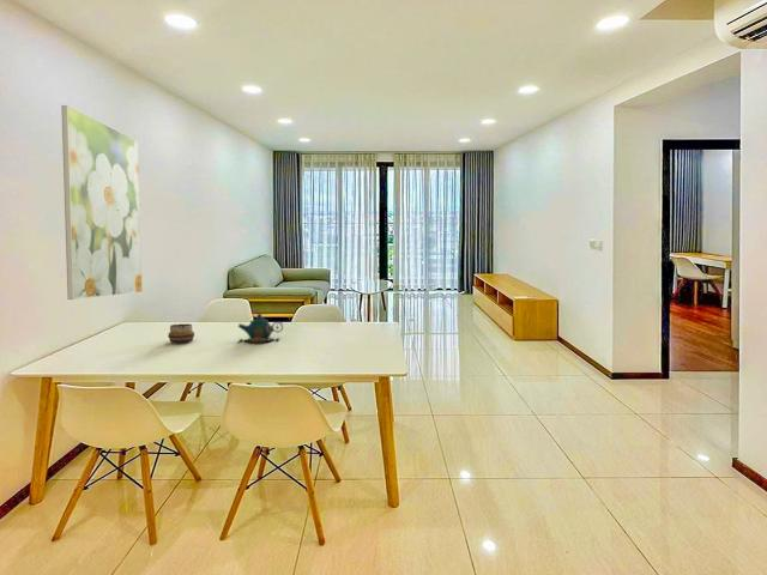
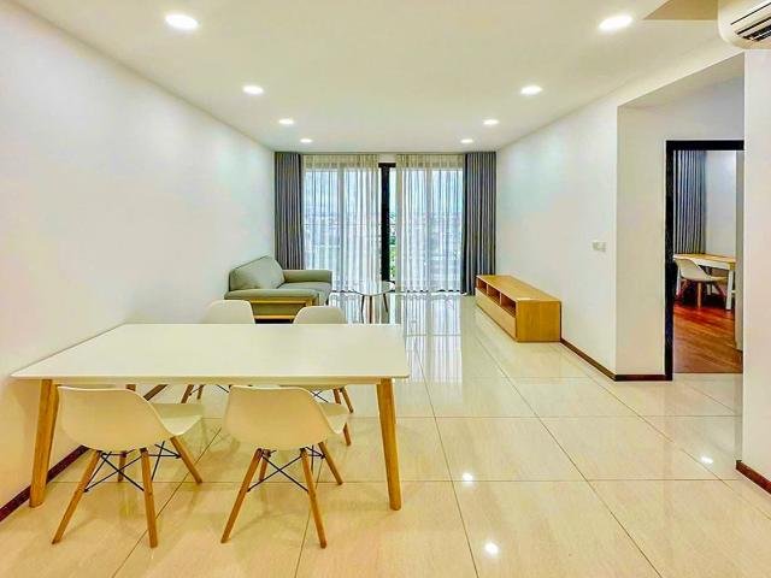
- teapot (260, 326)
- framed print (107, 211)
- decorative bowl (181, 333)
